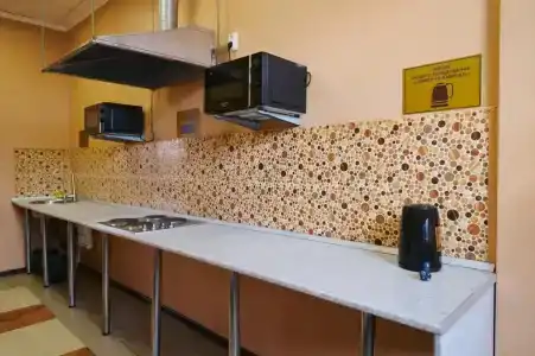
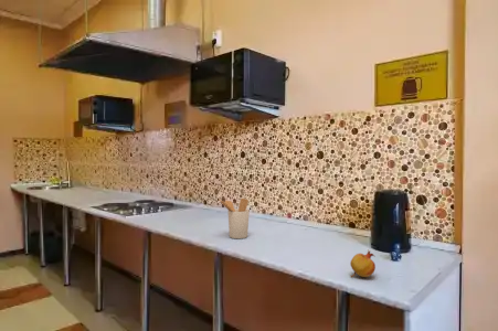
+ fruit (362, 263)
+ utensil holder (233, 217)
